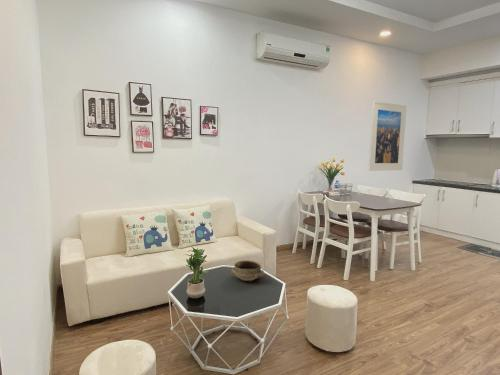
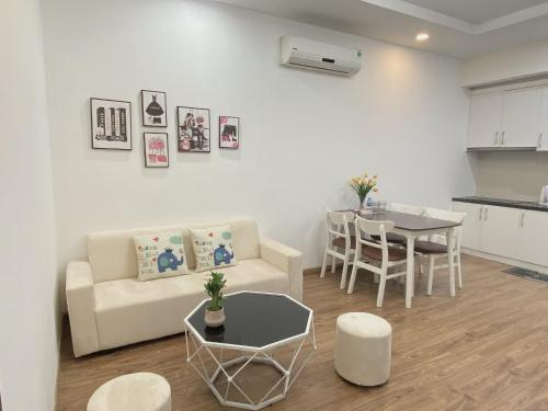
- ceramic bowl (247, 271)
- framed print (388, 137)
